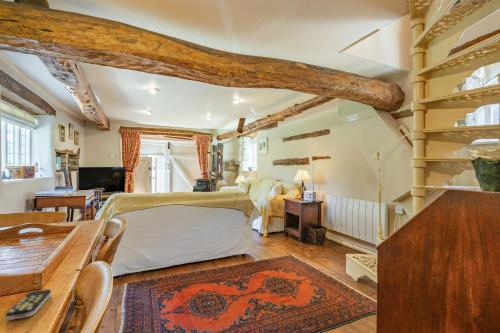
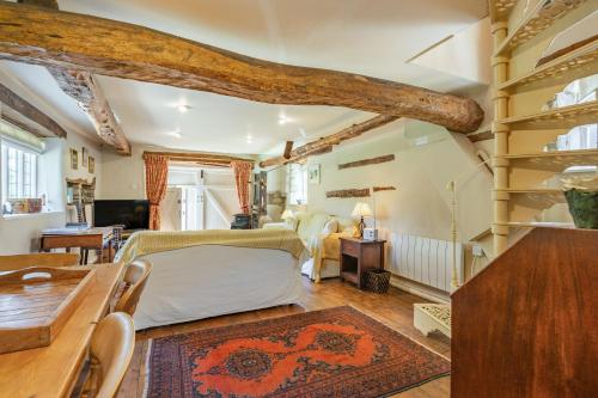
- remote control (30, 302)
